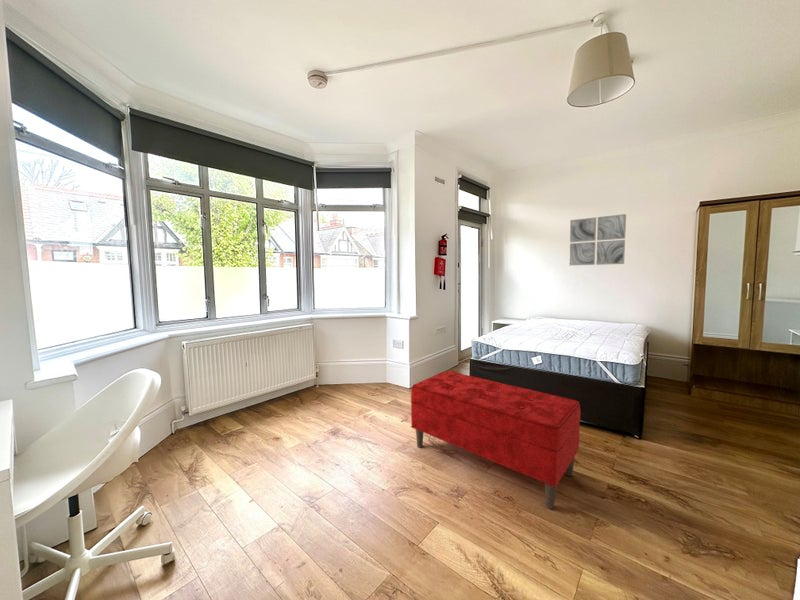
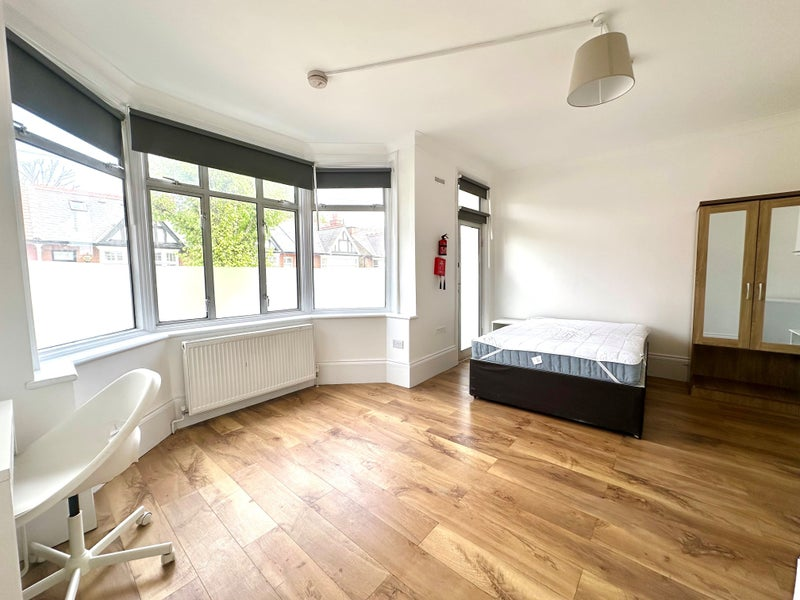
- bench (488, 425)
- wall art (595, 240)
